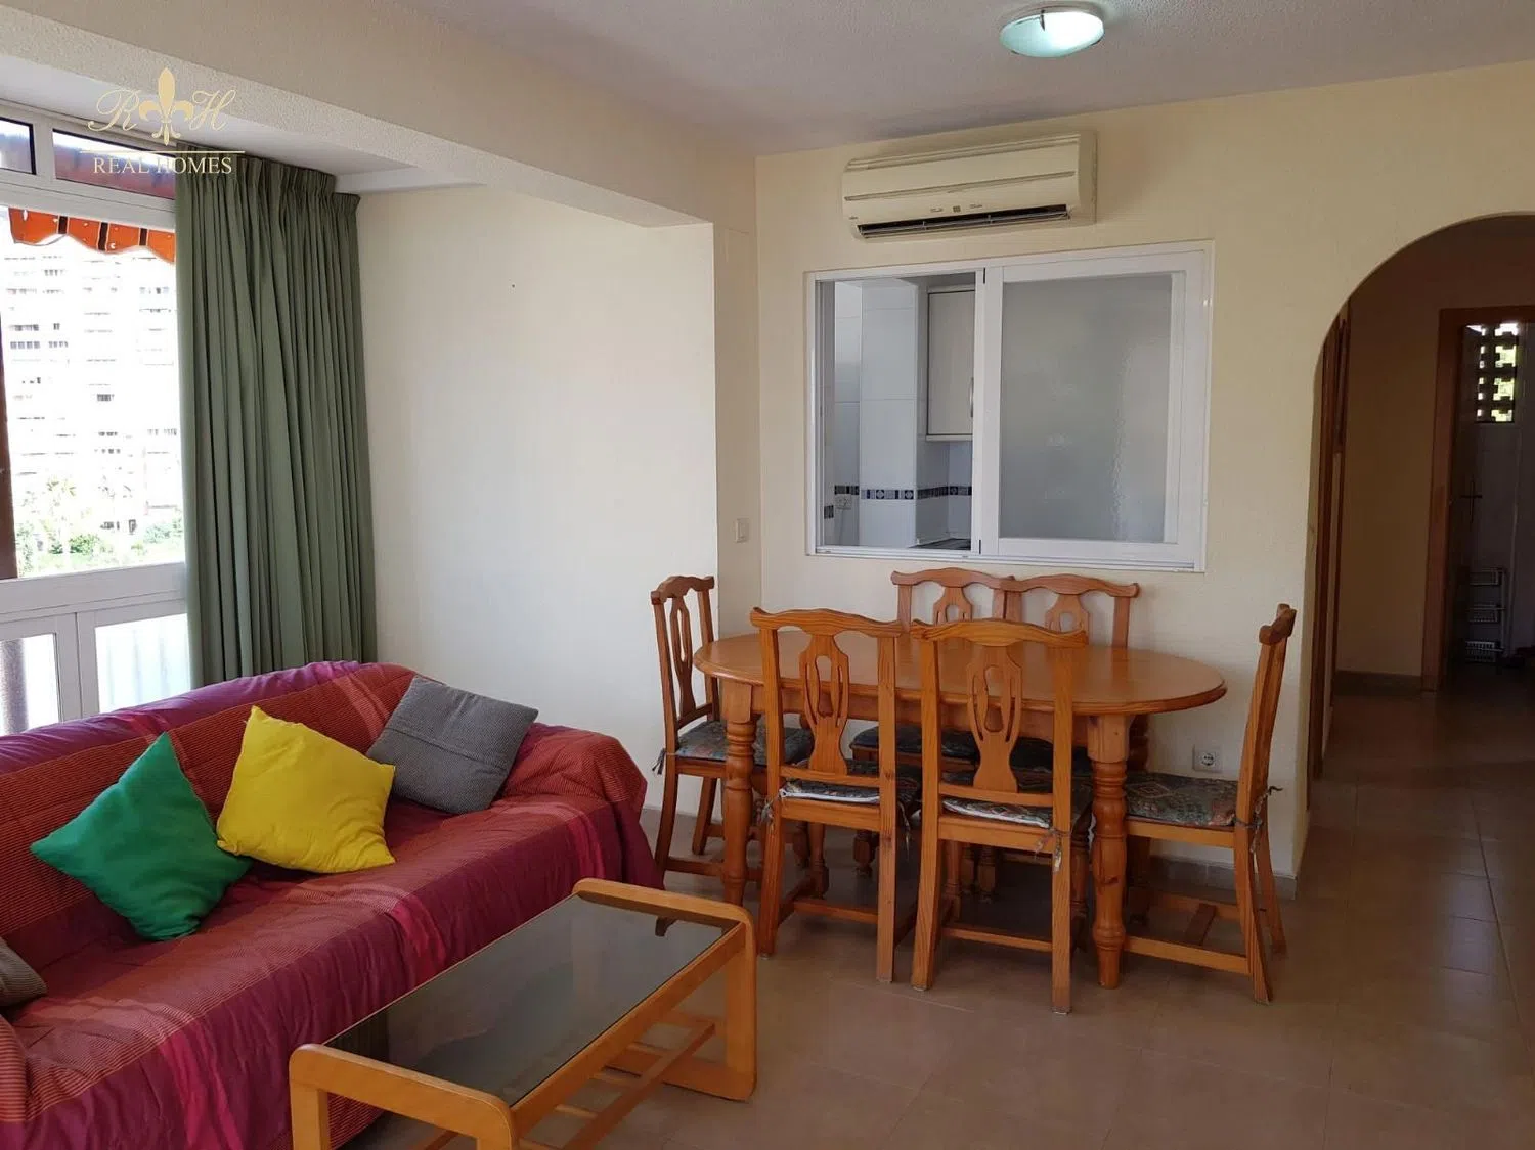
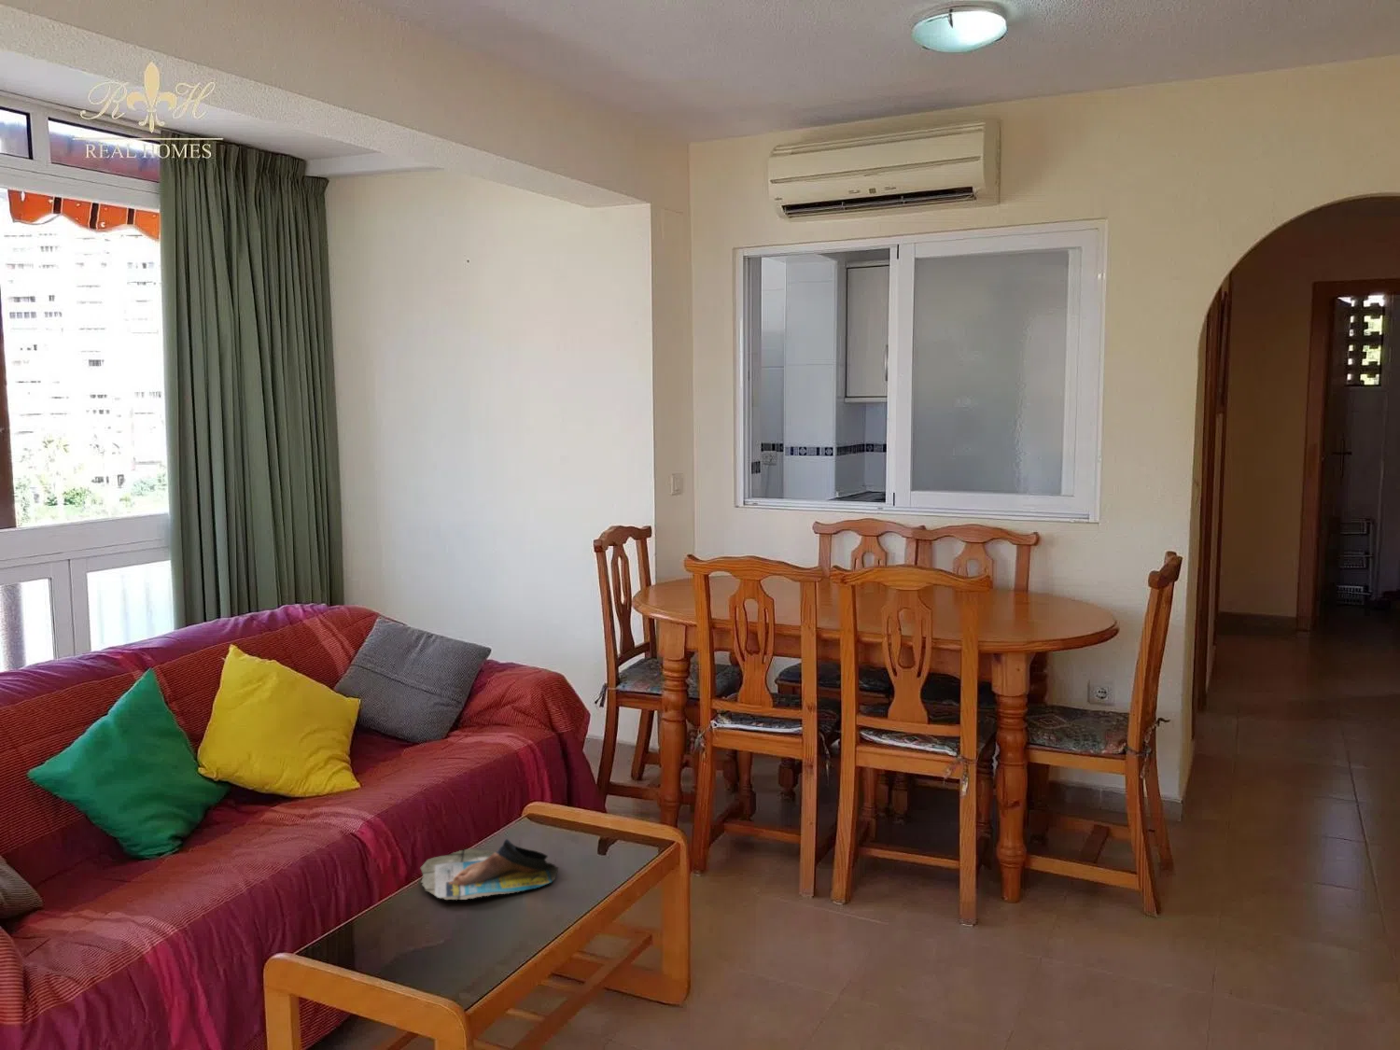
+ magazine (488, 856)
